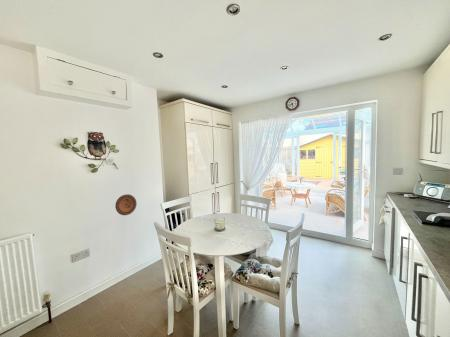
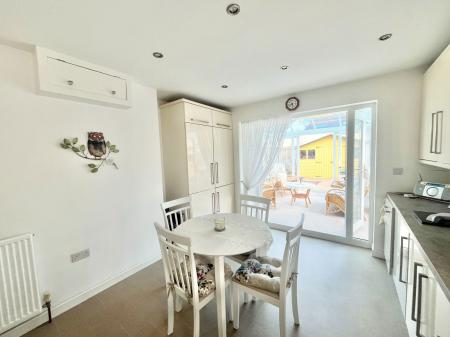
- decorative plate (126, 204)
